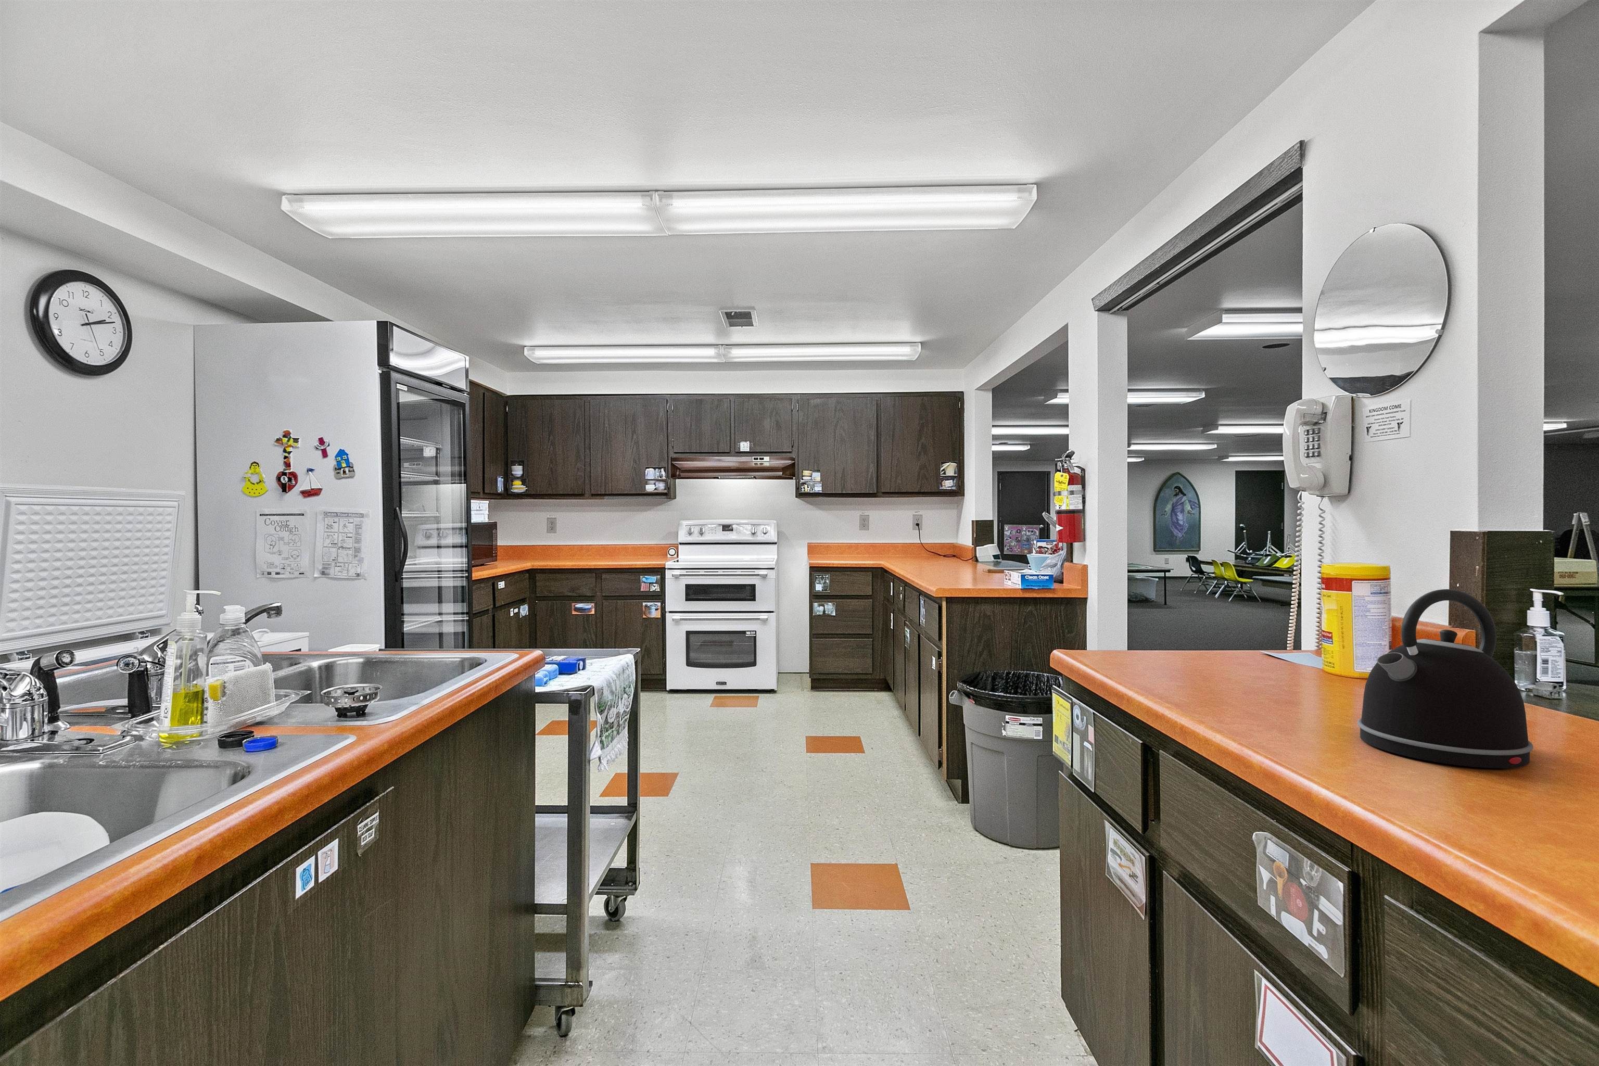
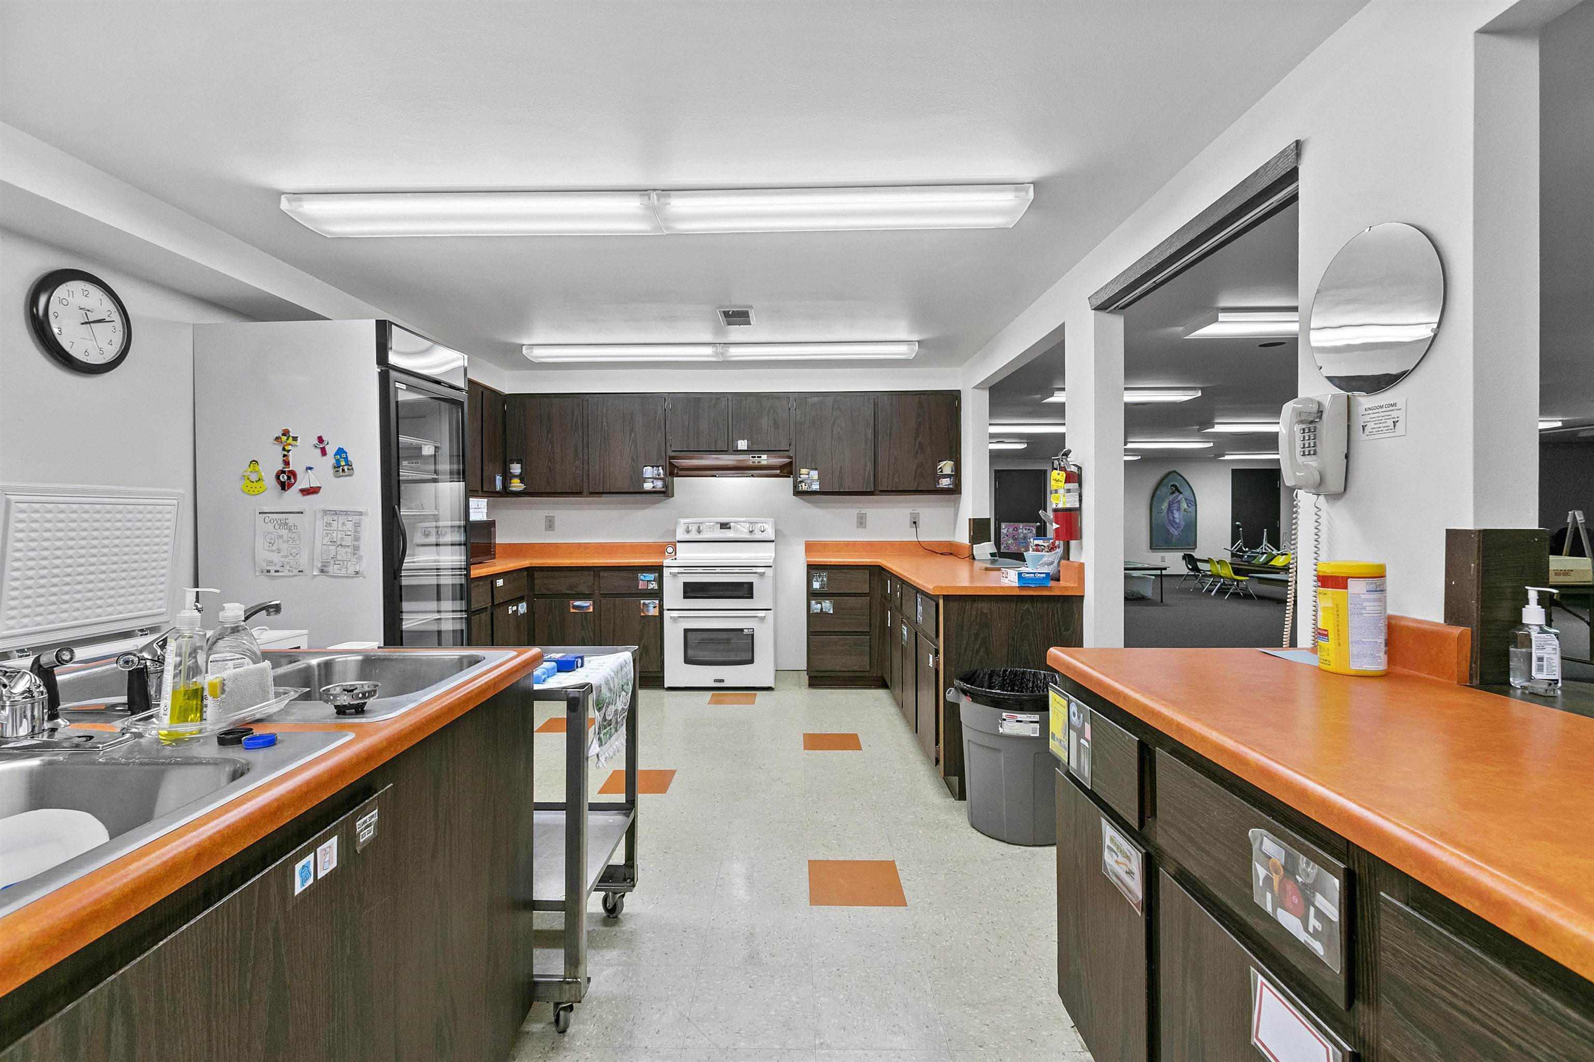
- kettle (1441, 667)
